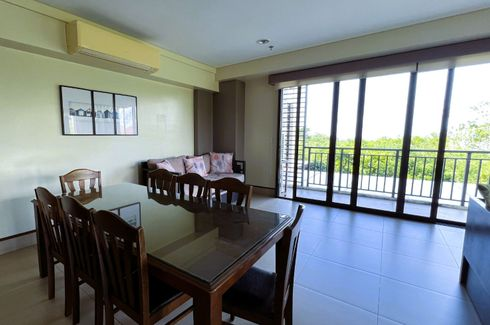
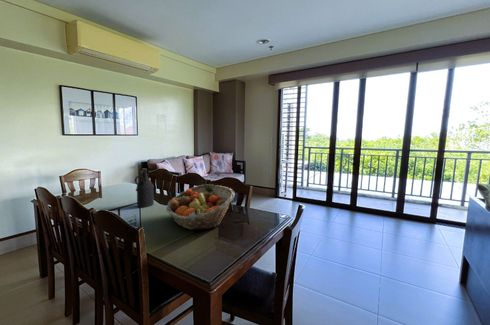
+ fruit basket (200, 204)
+ bottle (145, 187)
